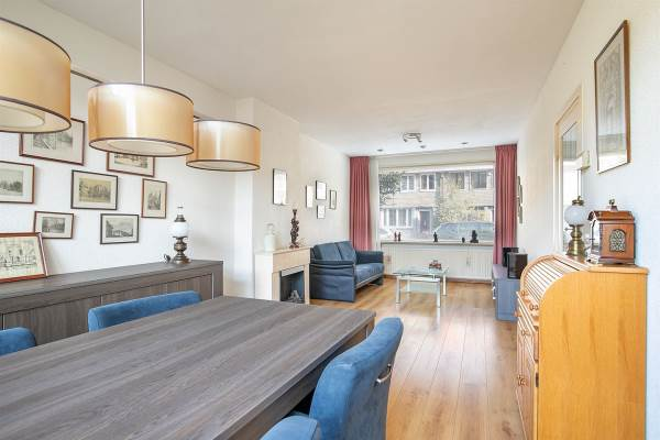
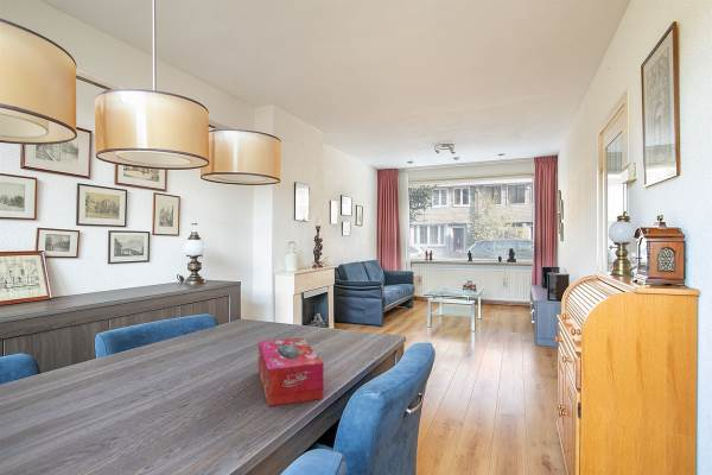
+ tissue box (287, 367)
